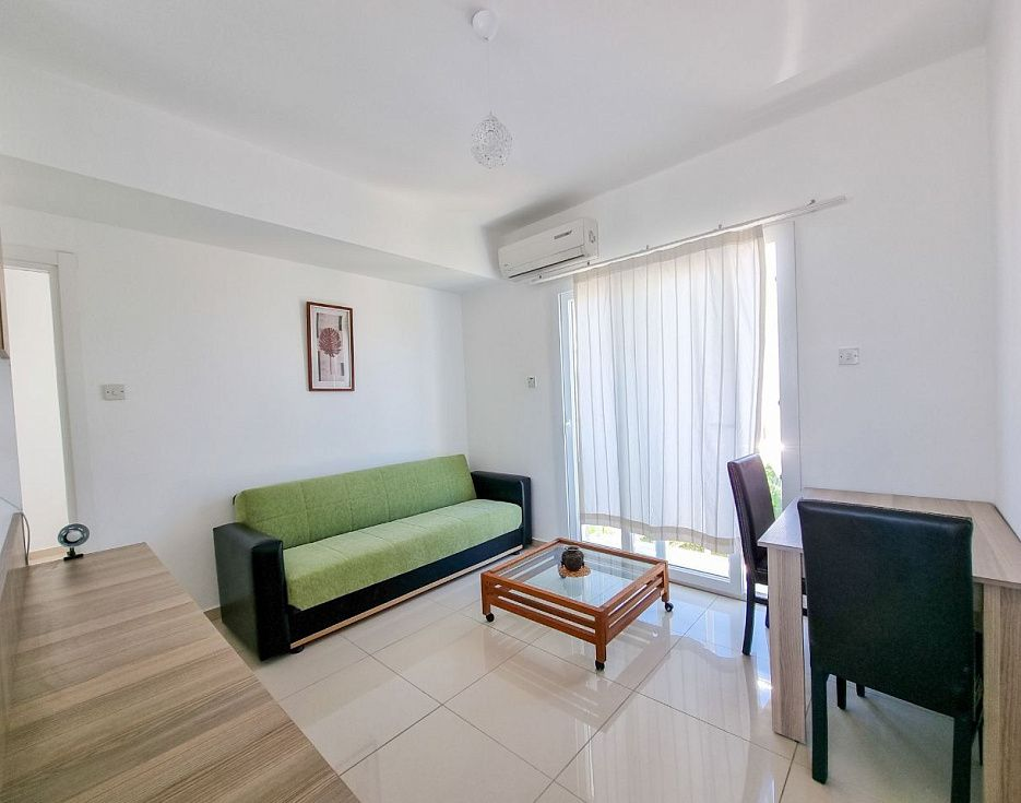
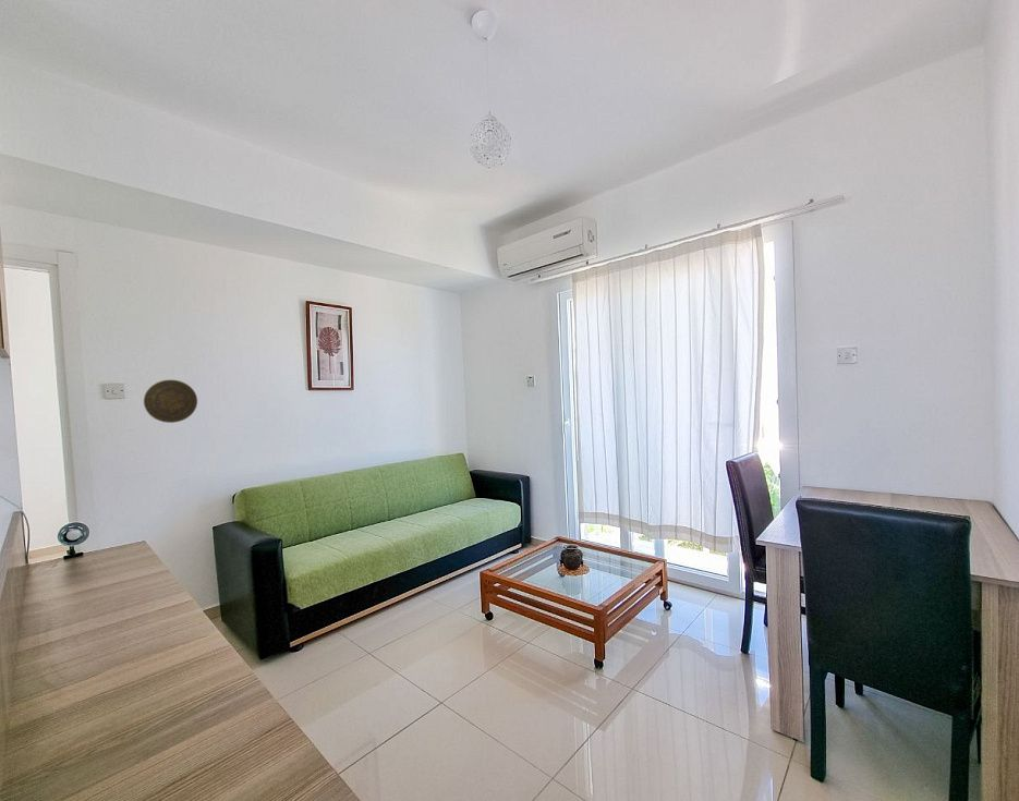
+ decorative plate (171, 401)
